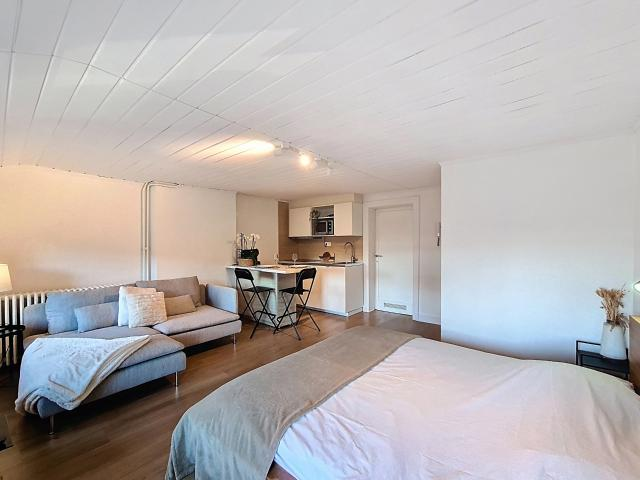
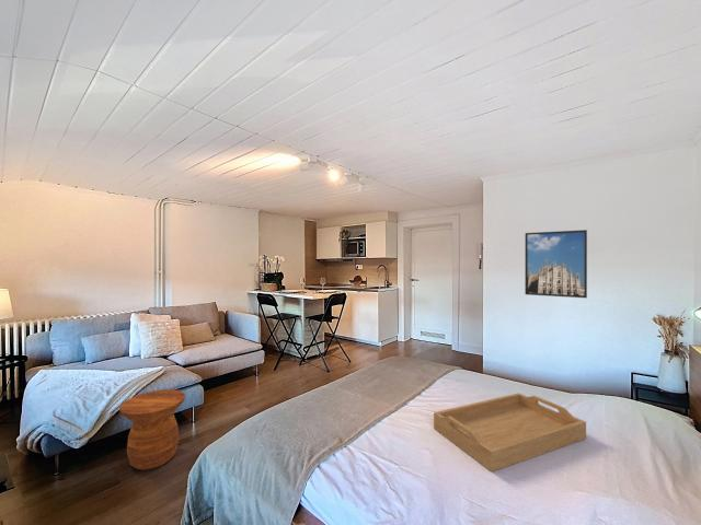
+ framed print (554, 264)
+ serving tray (507, 422)
+ side table (153, 429)
